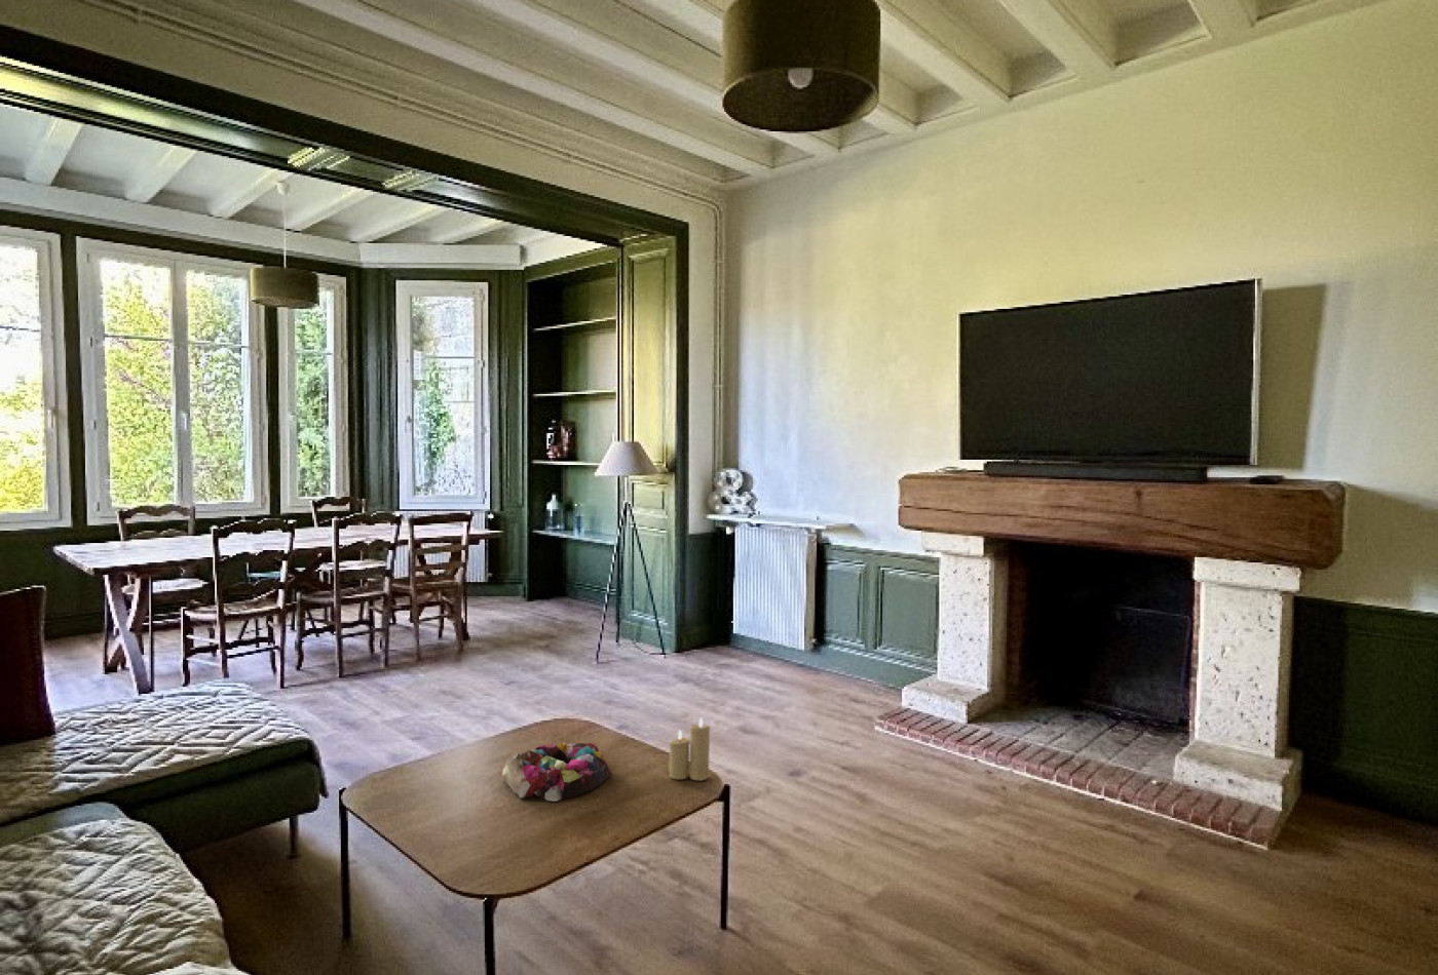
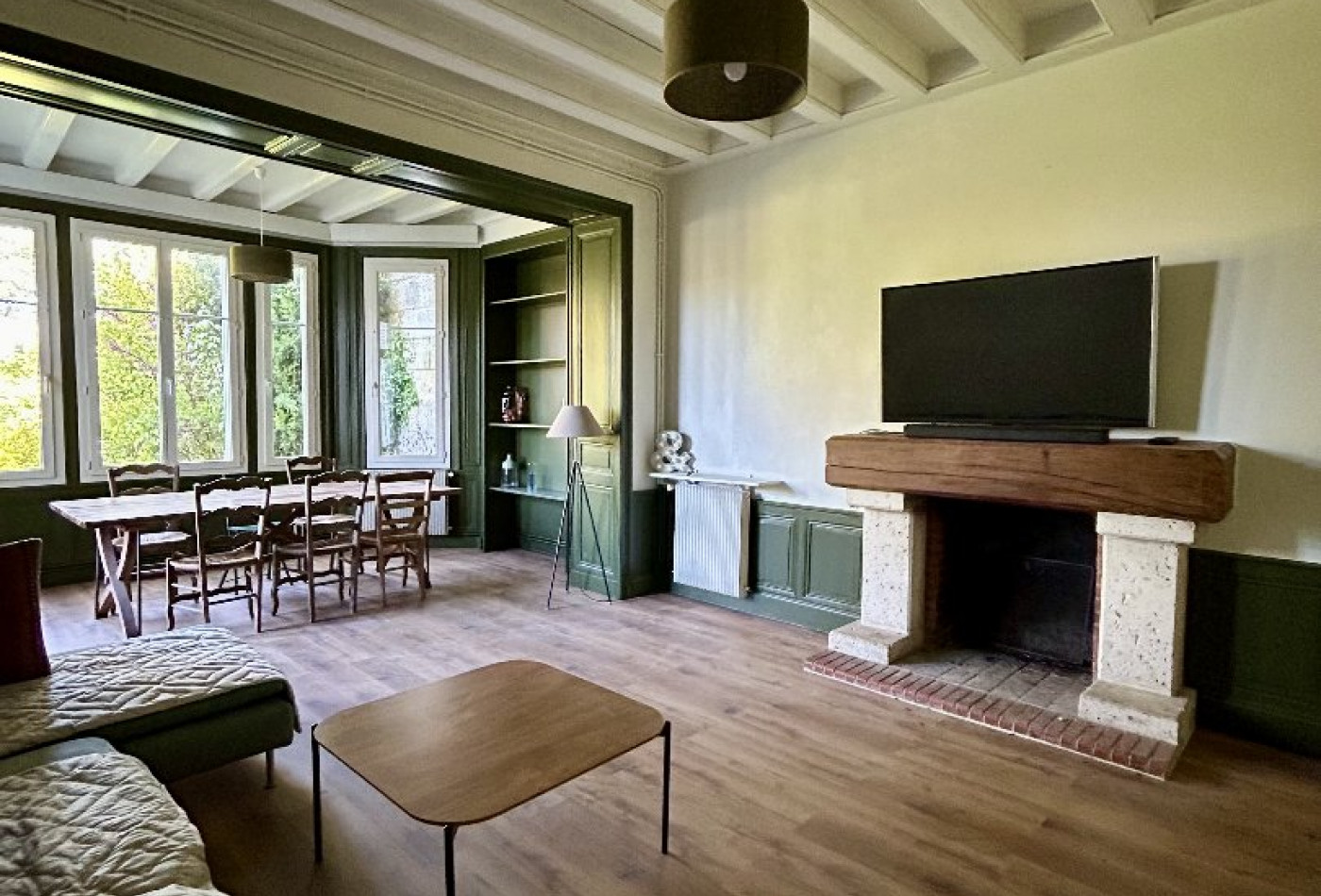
- candle (688, 746)
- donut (556, 763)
